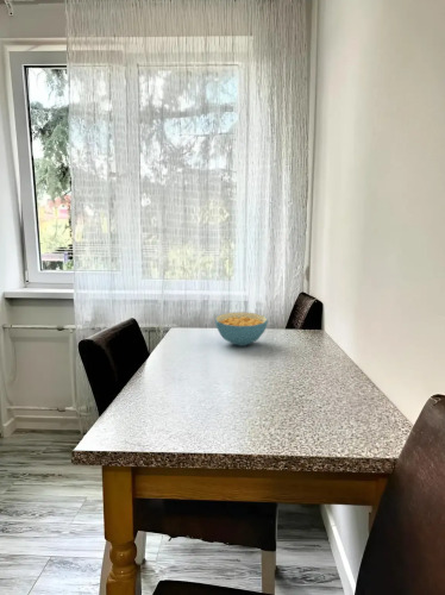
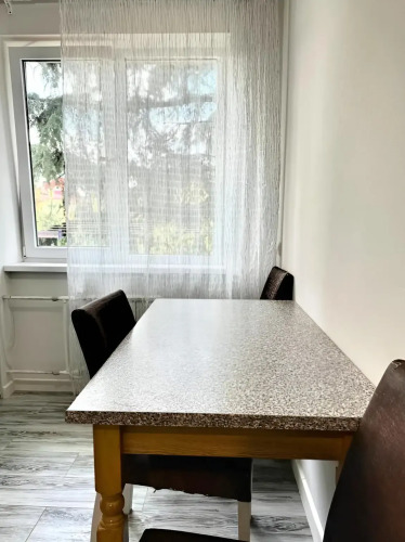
- cereal bowl (240, 331)
